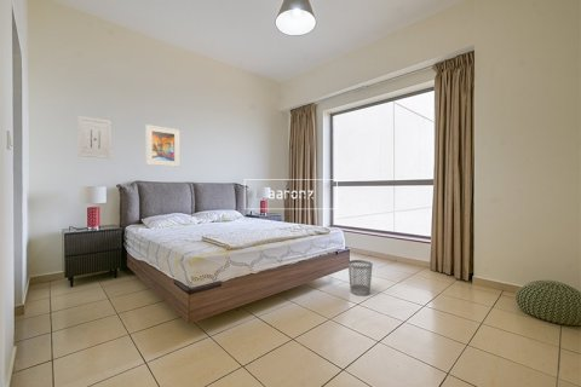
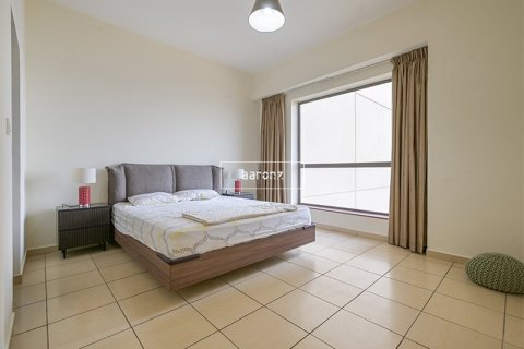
- wastebasket (359, 276)
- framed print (163, 146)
- wall art (94, 138)
